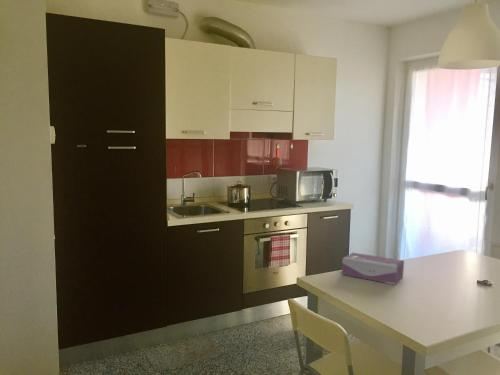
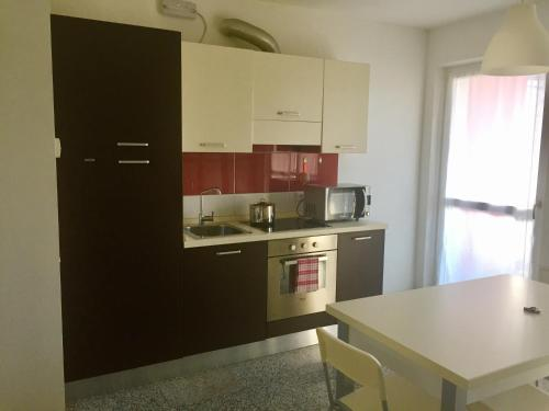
- tissue box (372, 267)
